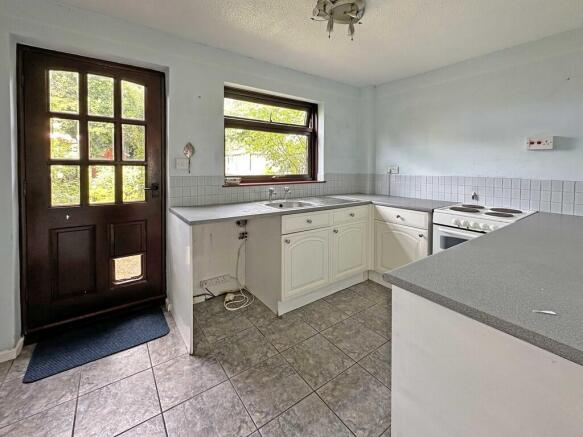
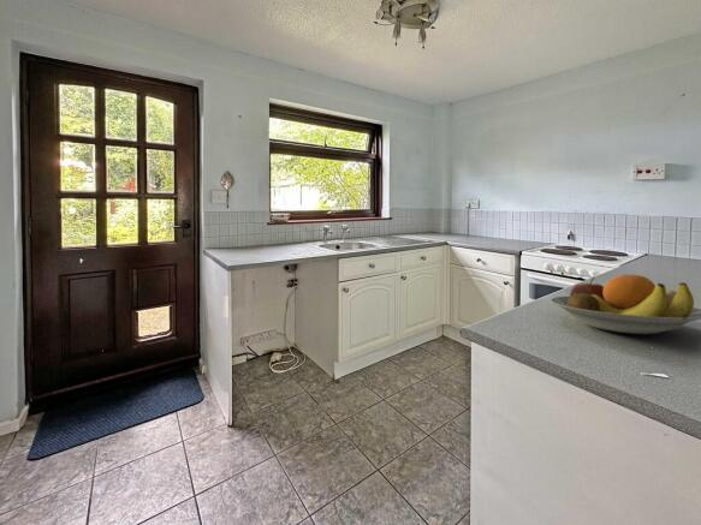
+ fruit bowl (622, 299)
